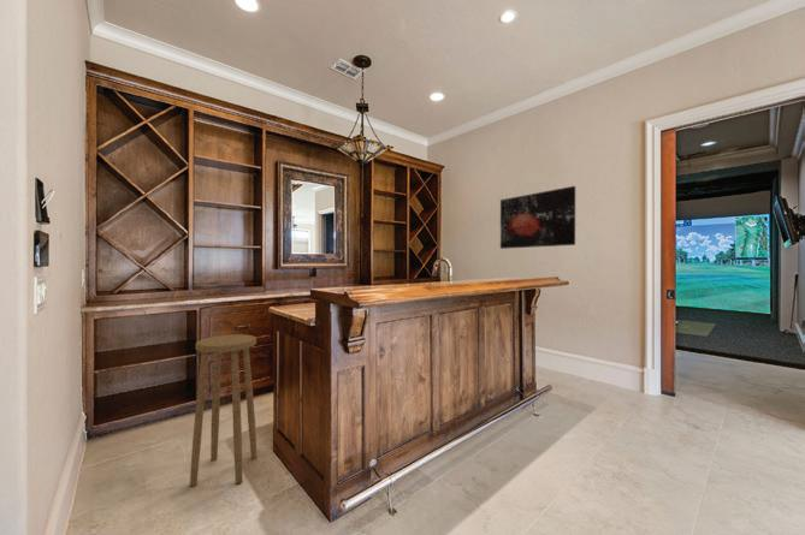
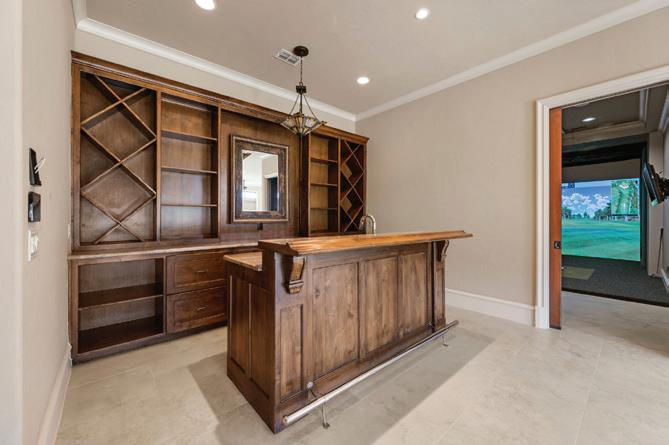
- stool (232, 404)
- wall art (534, 220)
